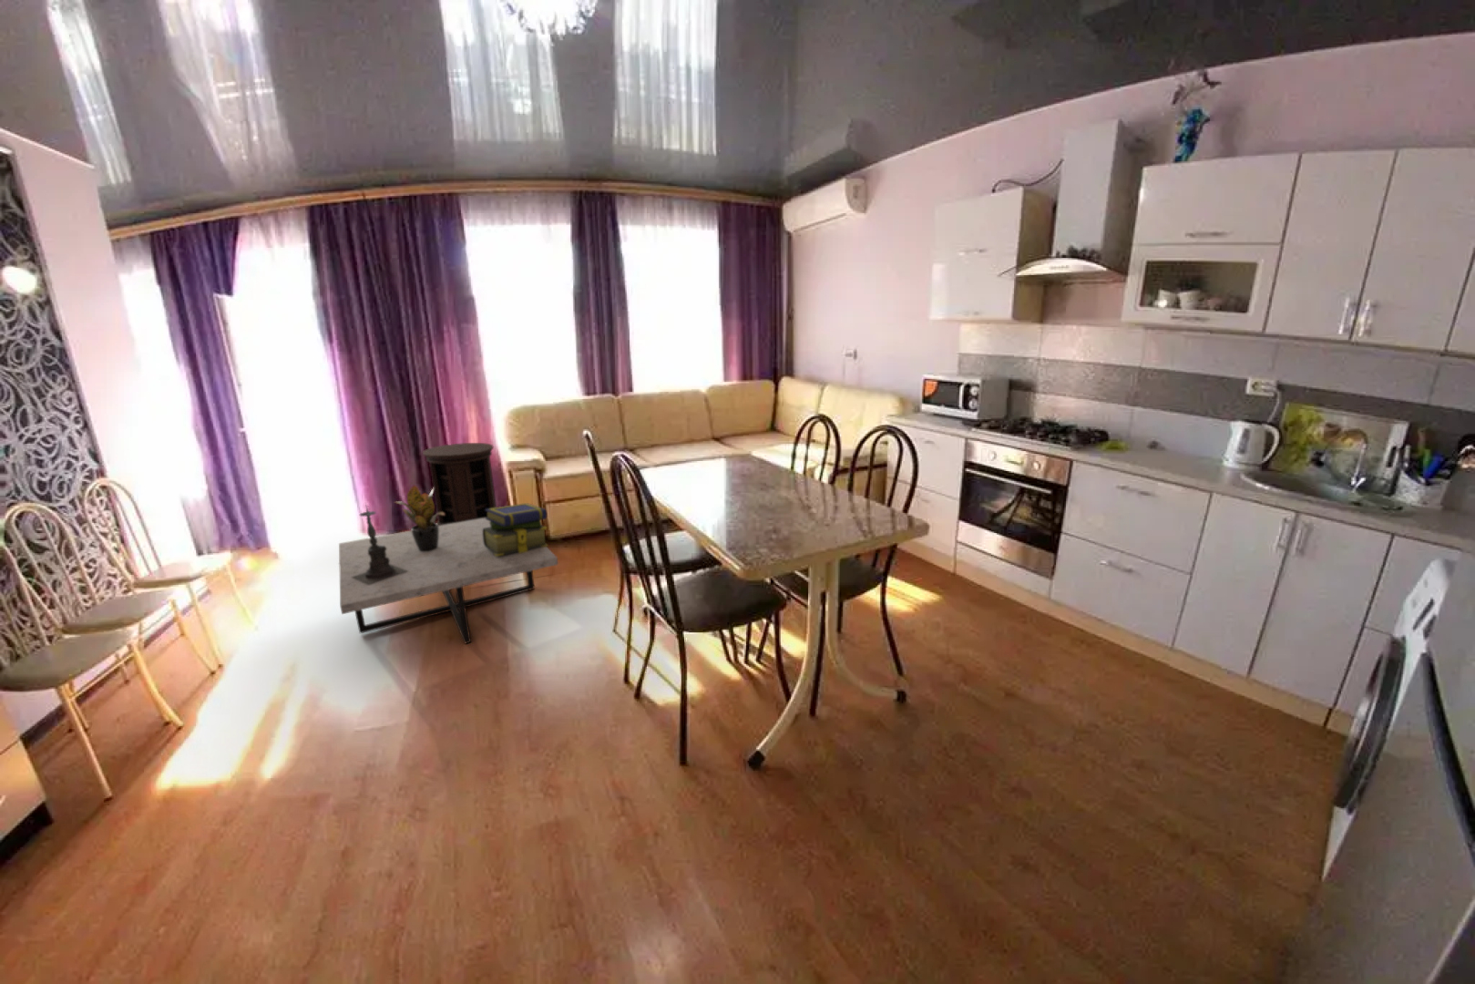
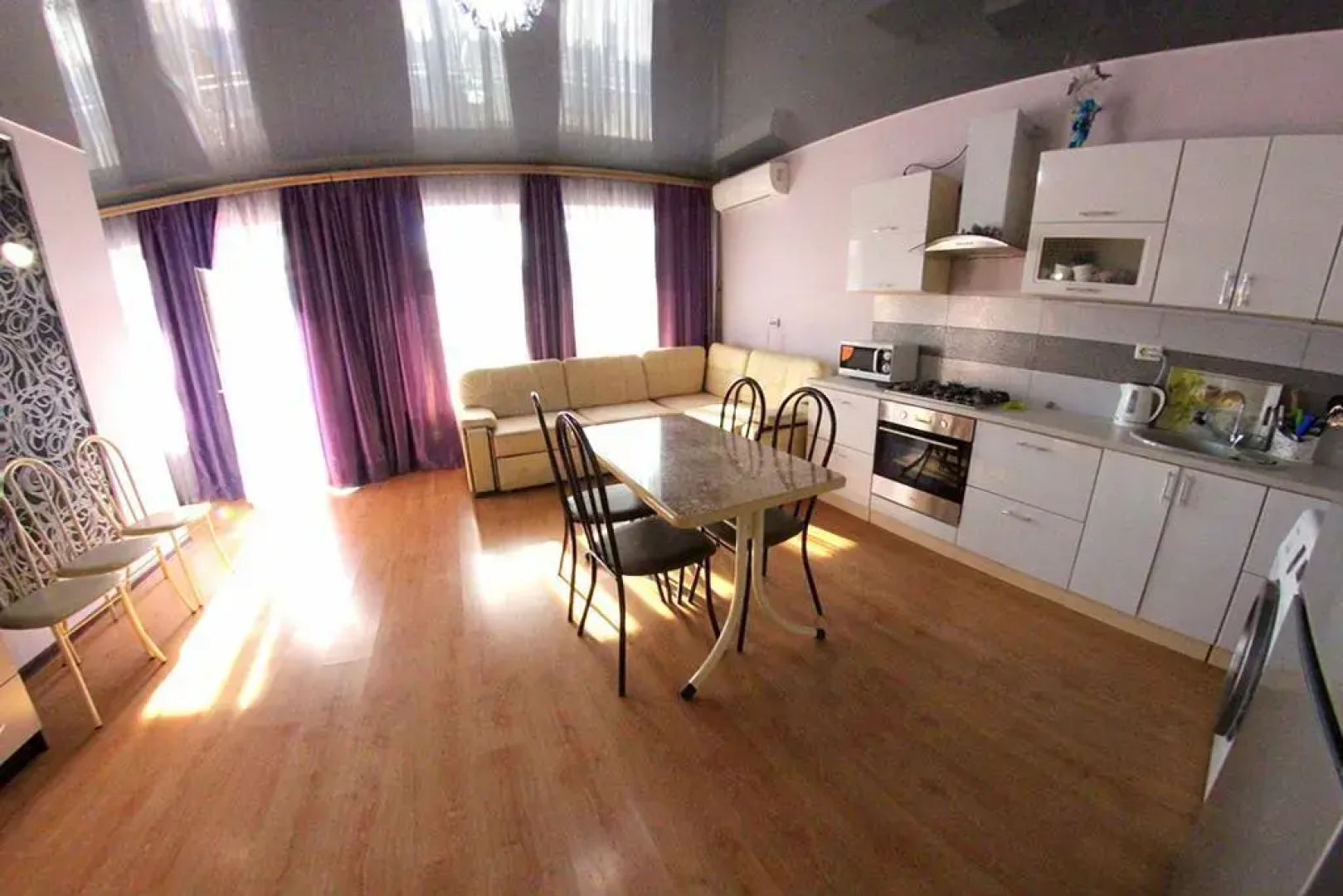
- candle holder (372, 538)
- potted plant (423, 516)
- stack of books (515, 526)
- coffee table (448, 580)
- side table (465, 489)
